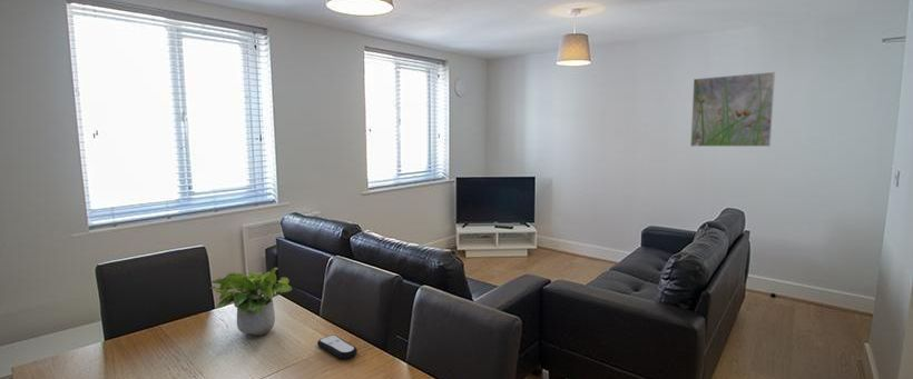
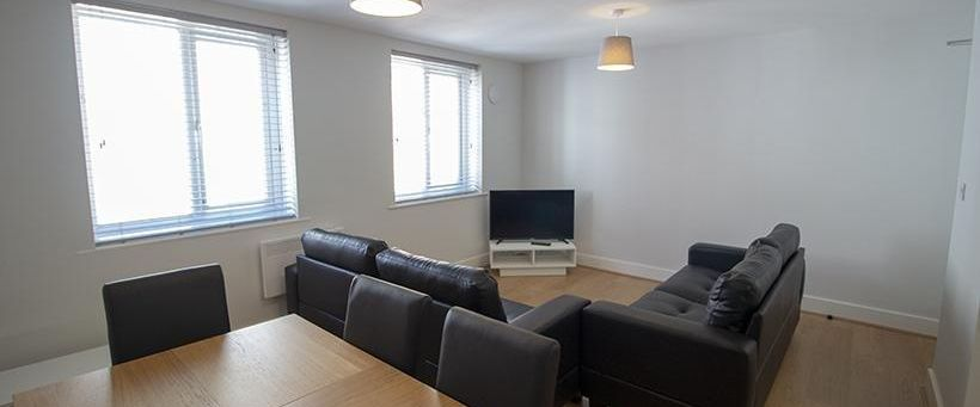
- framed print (730, 111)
- potted plant (249, 300)
- remote control (337, 346)
